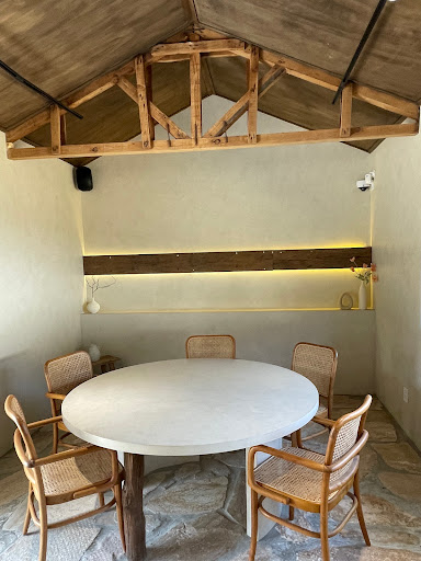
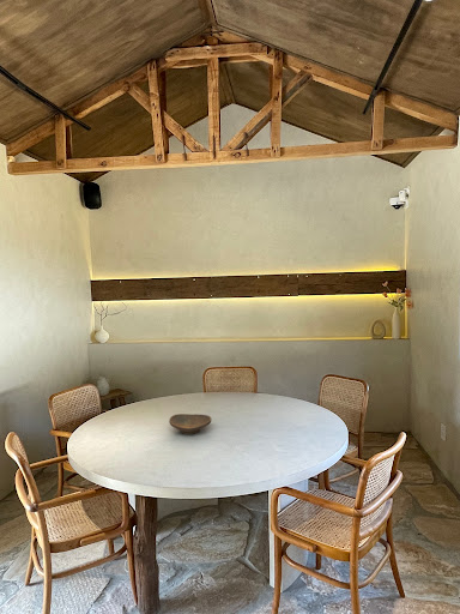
+ decorative bowl (190, 423)
